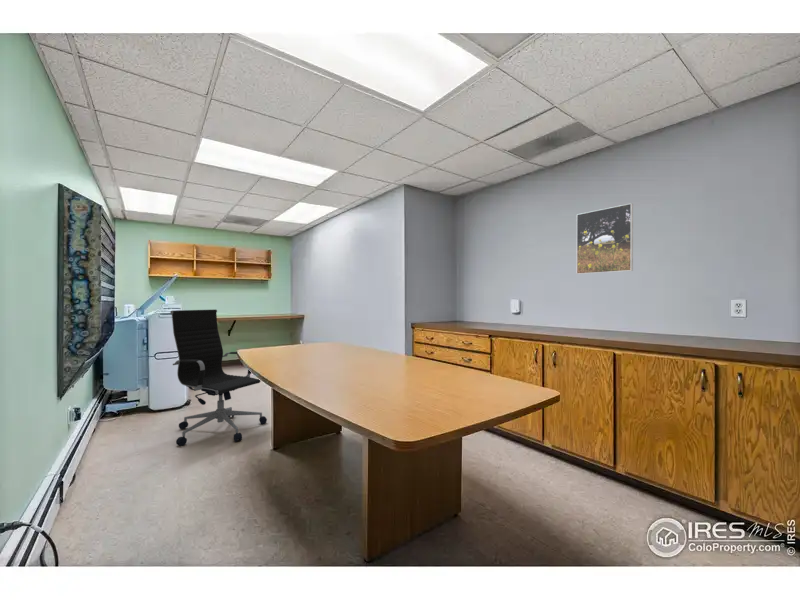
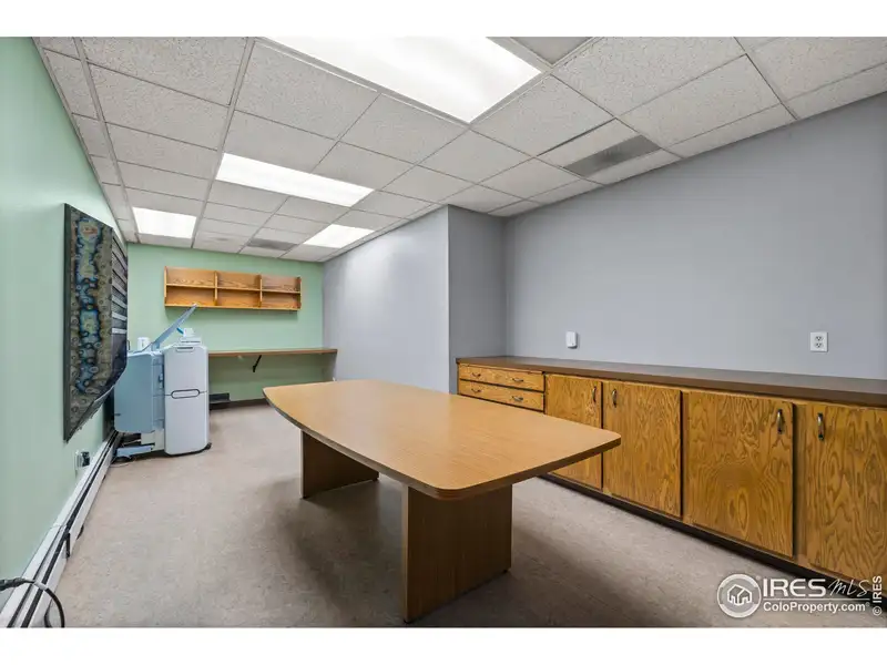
- office chair (217, 370)
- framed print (603, 240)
